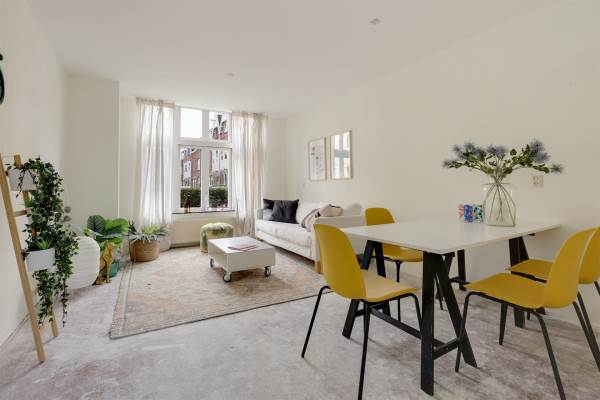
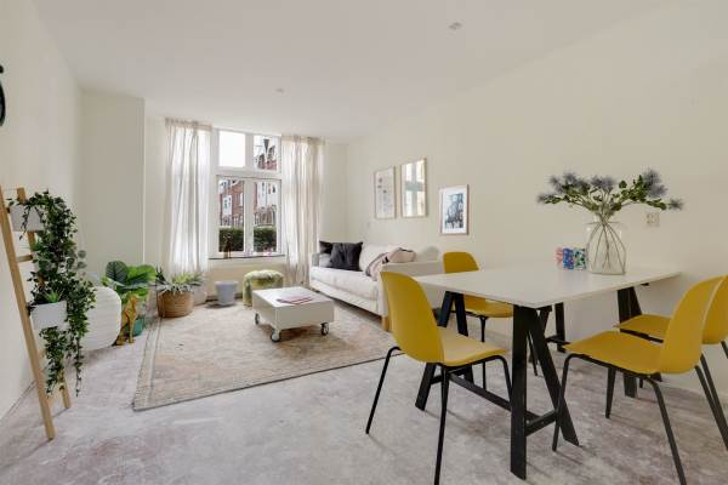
+ wall art (453, 211)
+ wastebasket (226, 292)
